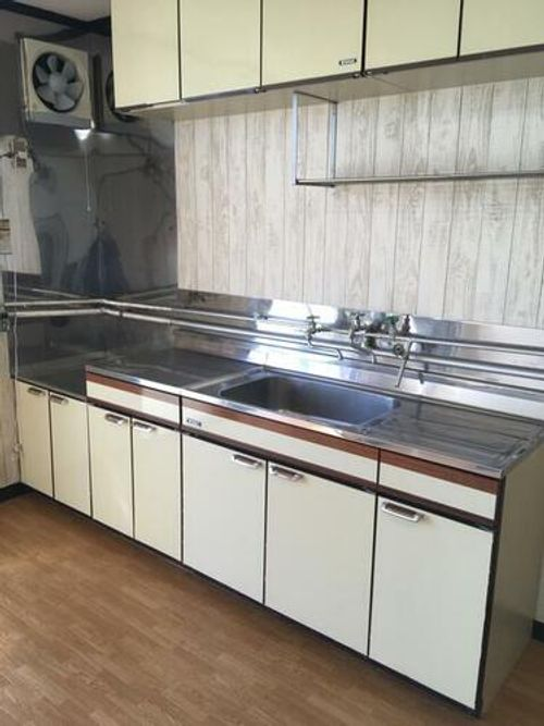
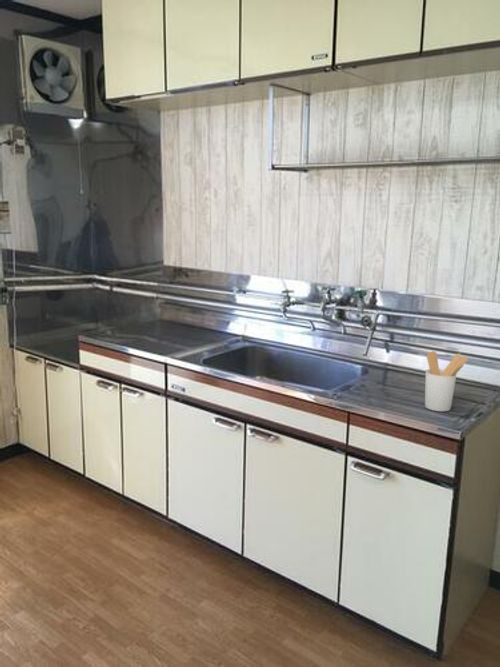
+ utensil holder (446, 380)
